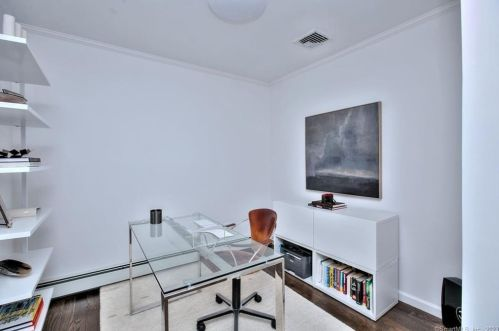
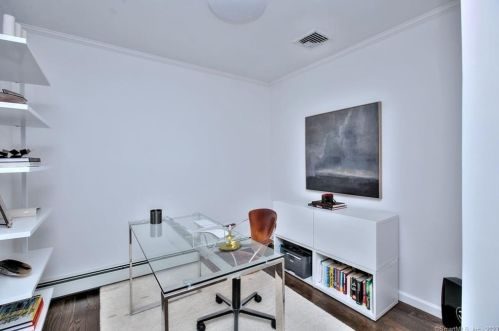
+ candle holder (231, 234)
